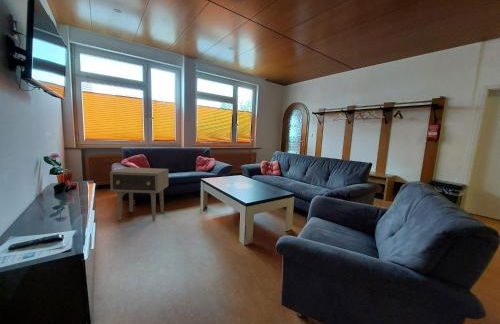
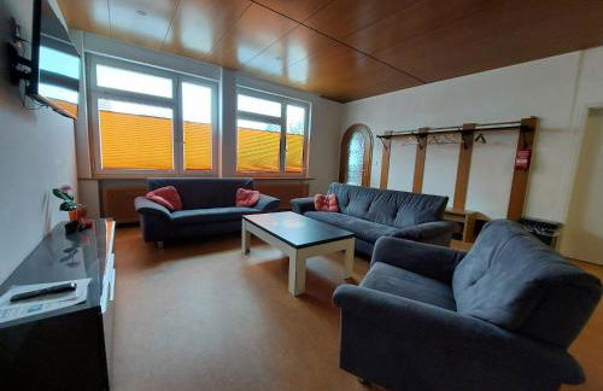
- side table (141, 192)
